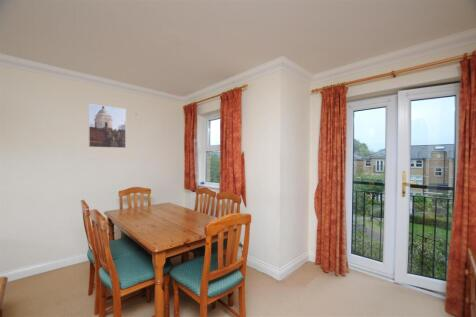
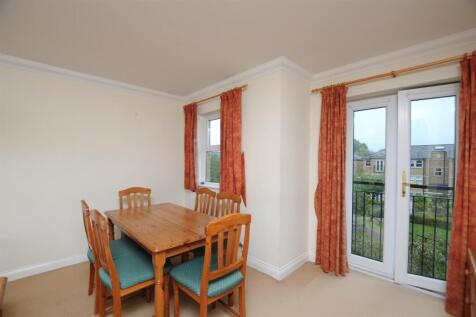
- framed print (108, 127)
